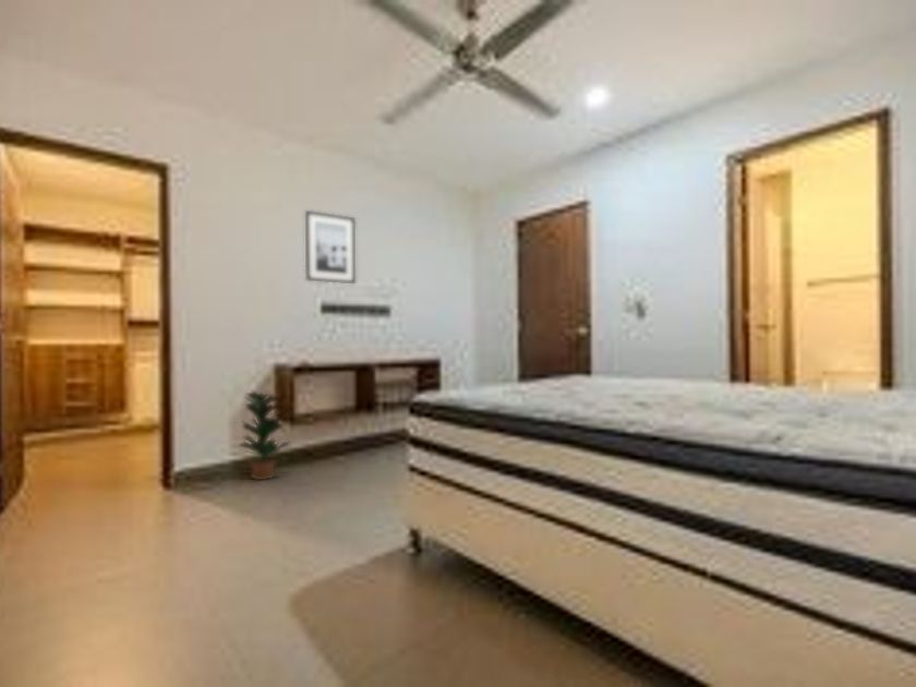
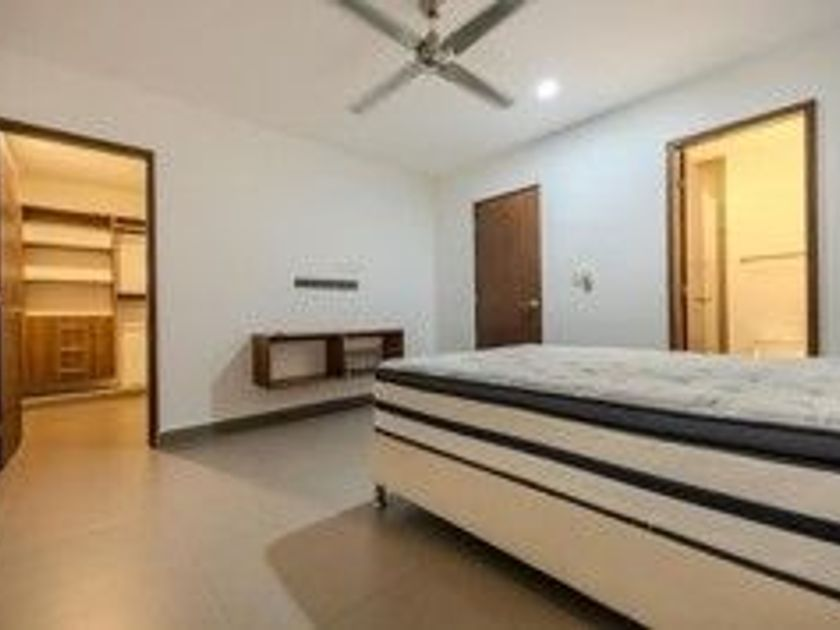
- potted plant (260, 434)
- wall art (330, 248)
